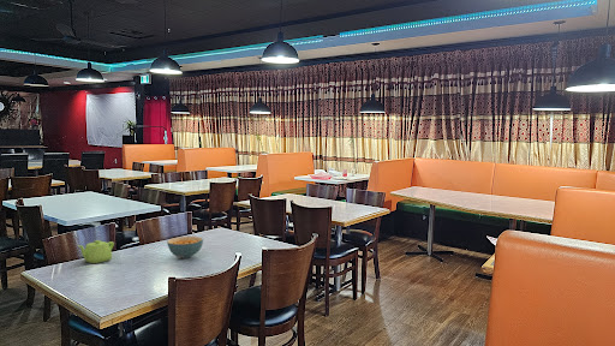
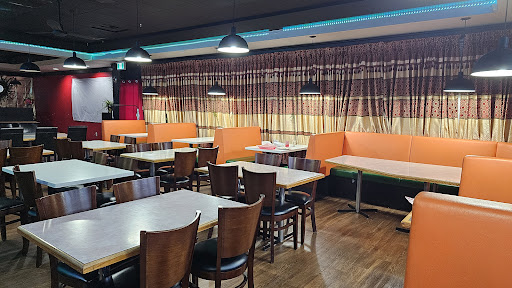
- cereal bowl (185, 247)
- teapot (96, 250)
